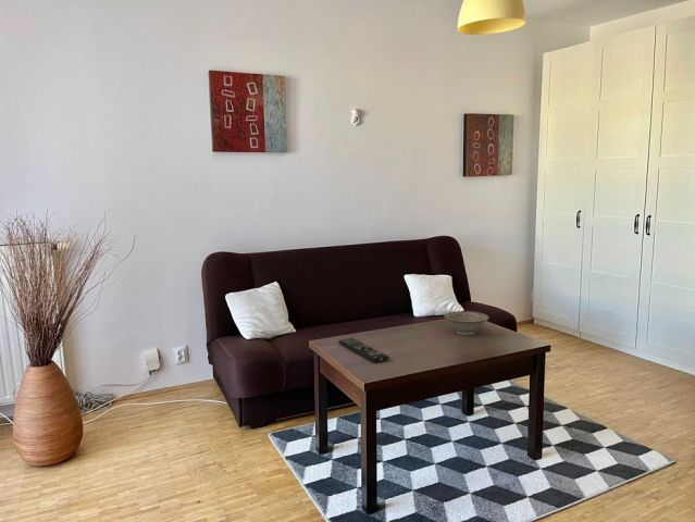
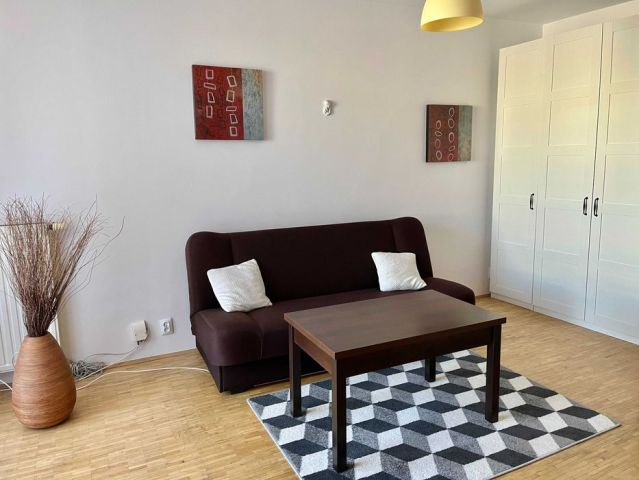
- decorative bowl (466, 324)
- remote control (362, 349)
